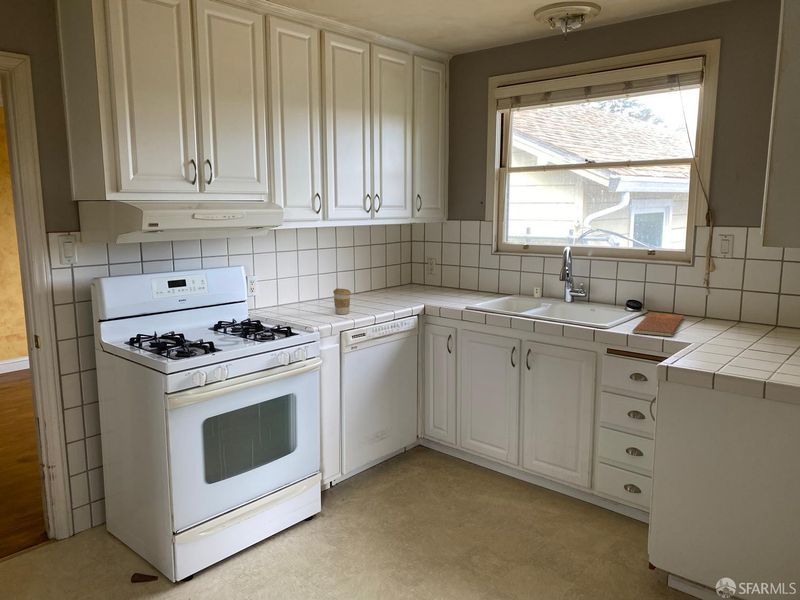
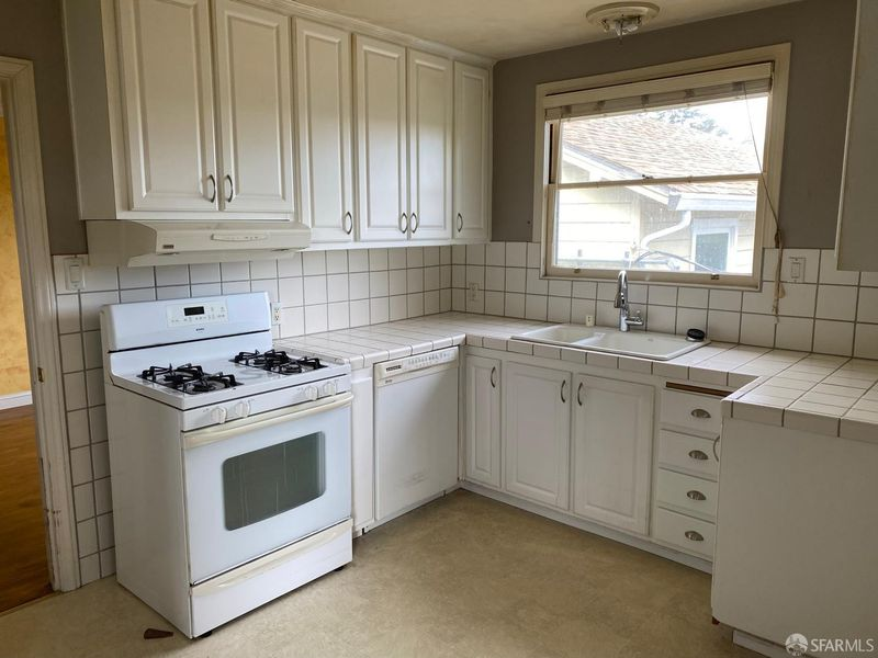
- coffee cup (342, 300)
- chopping board (659, 323)
